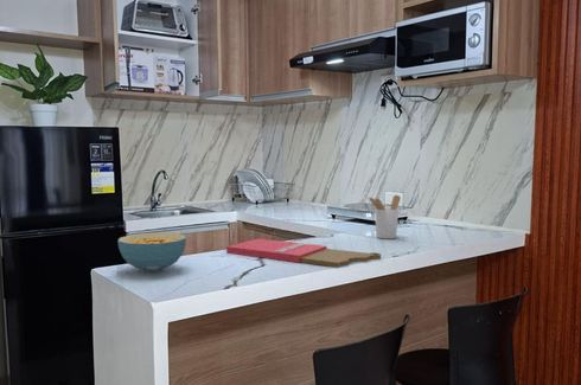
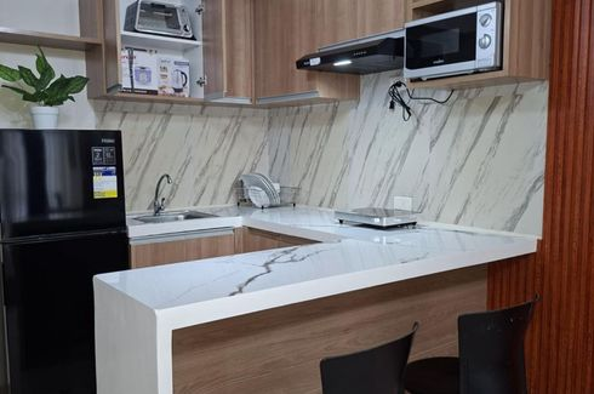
- utensil holder (382, 216)
- cutting board (302, 251)
- cereal bowl (153, 254)
